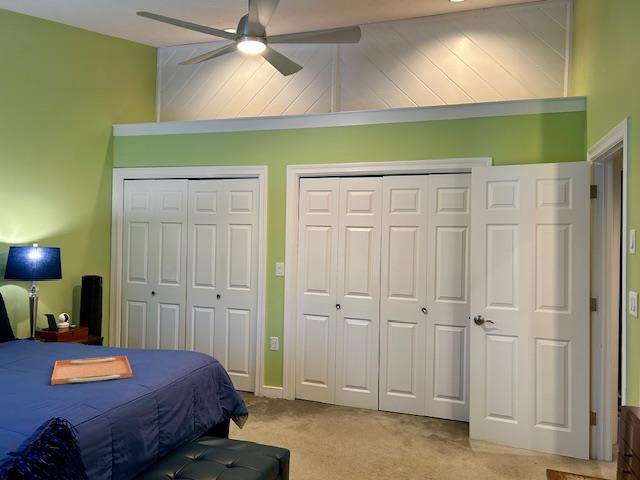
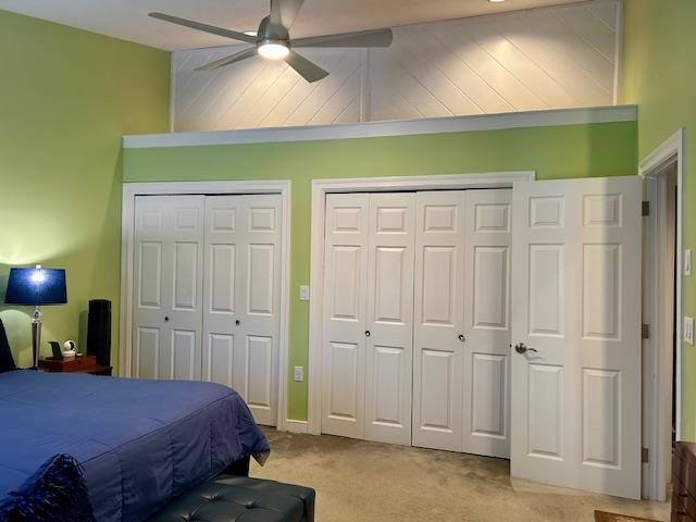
- serving tray (92, 368)
